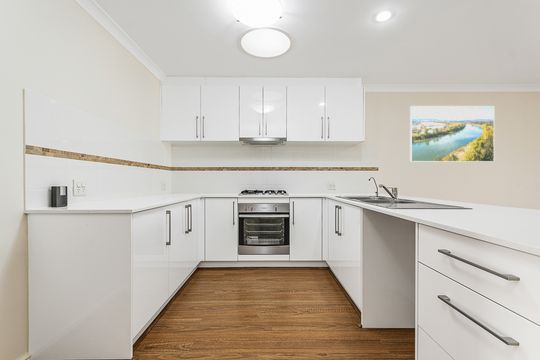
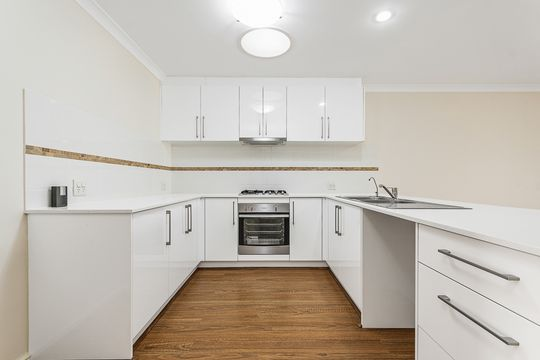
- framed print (451, 133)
